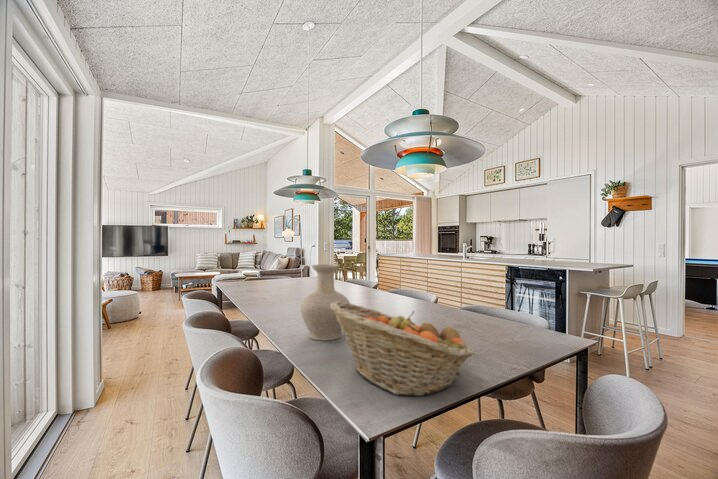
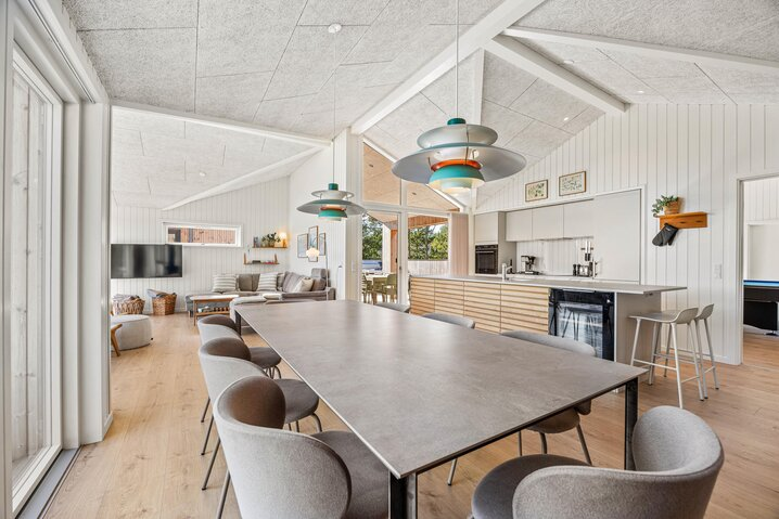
- fruit basket (396, 338)
- vase (325, 300)
